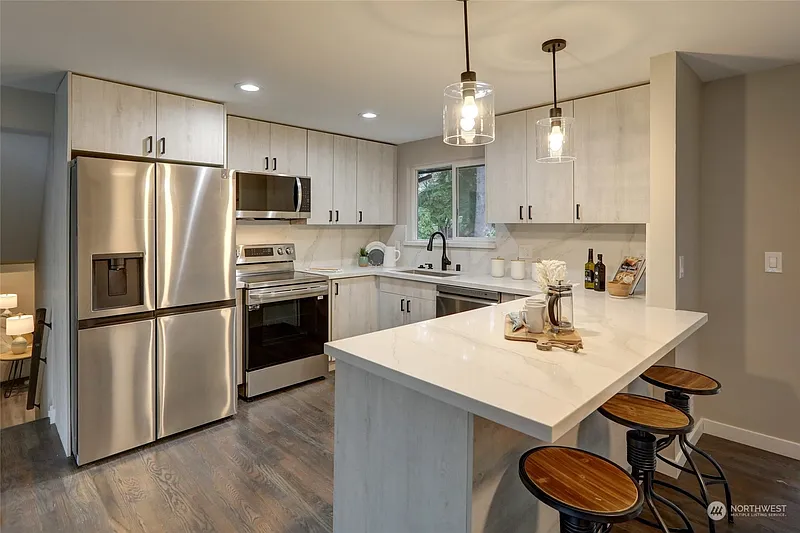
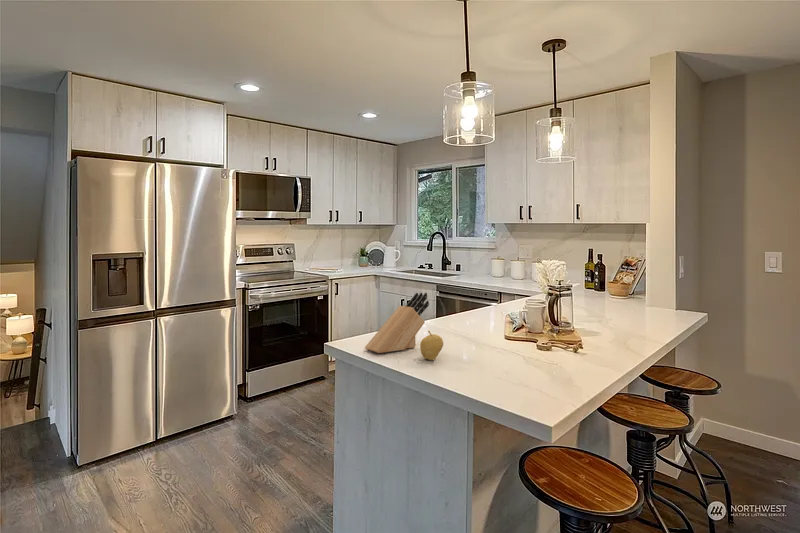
+ fruit (431, 344)
+ knife block (399, 320)
